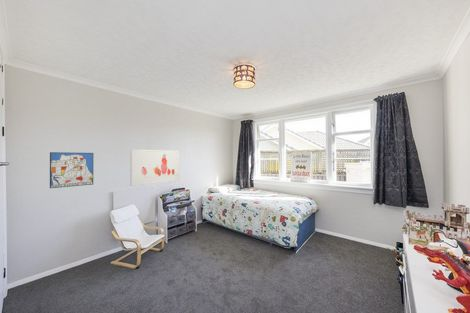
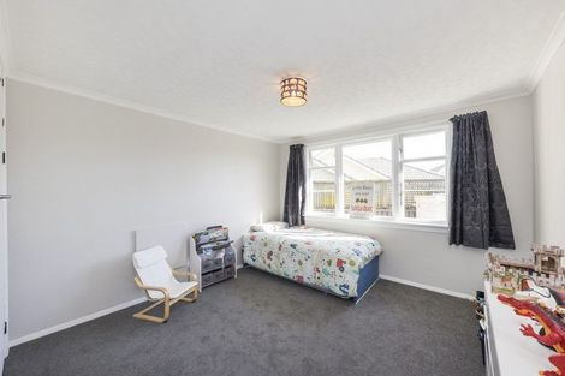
- wall art (73, 169)
- wall art (157, 166)
